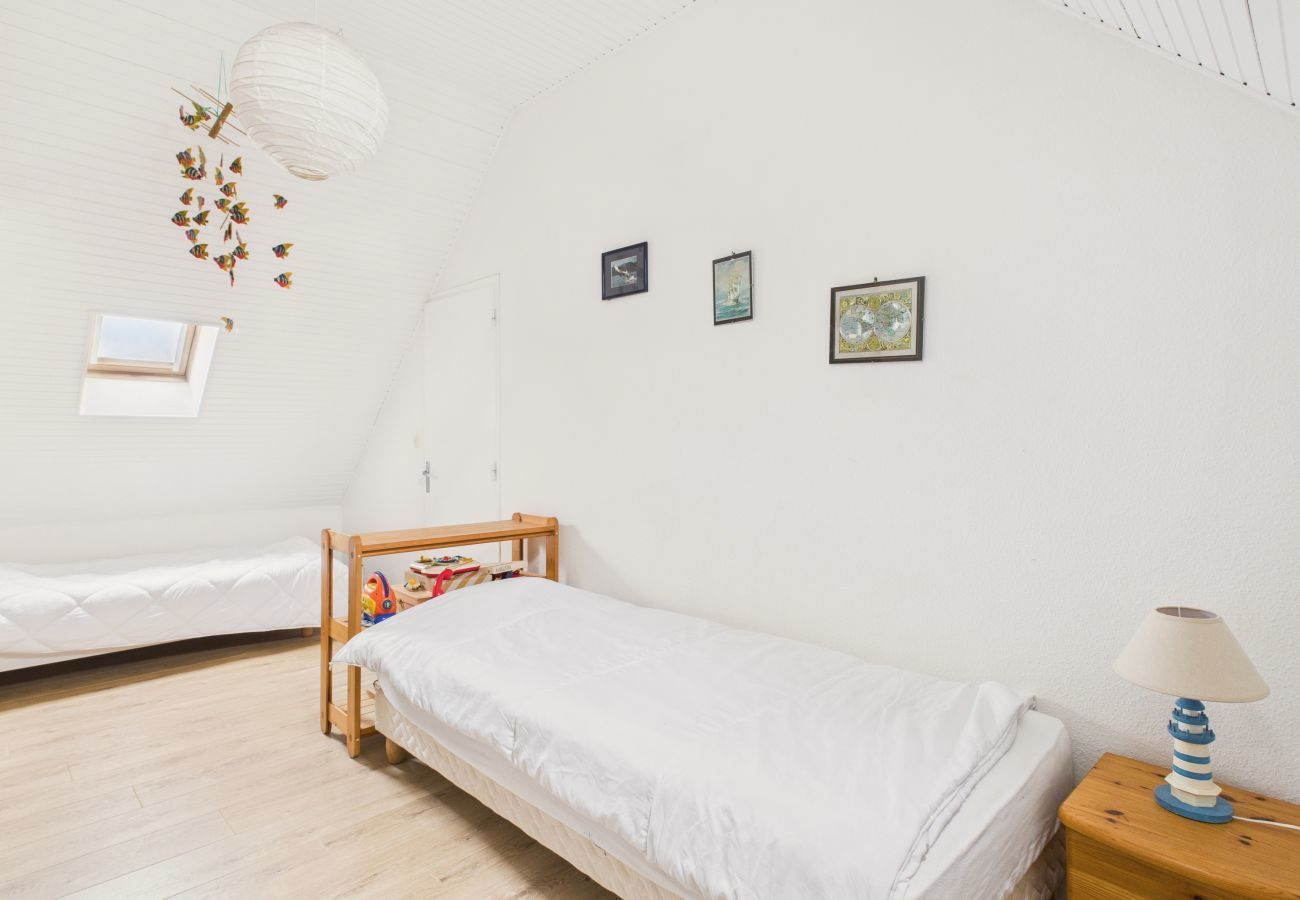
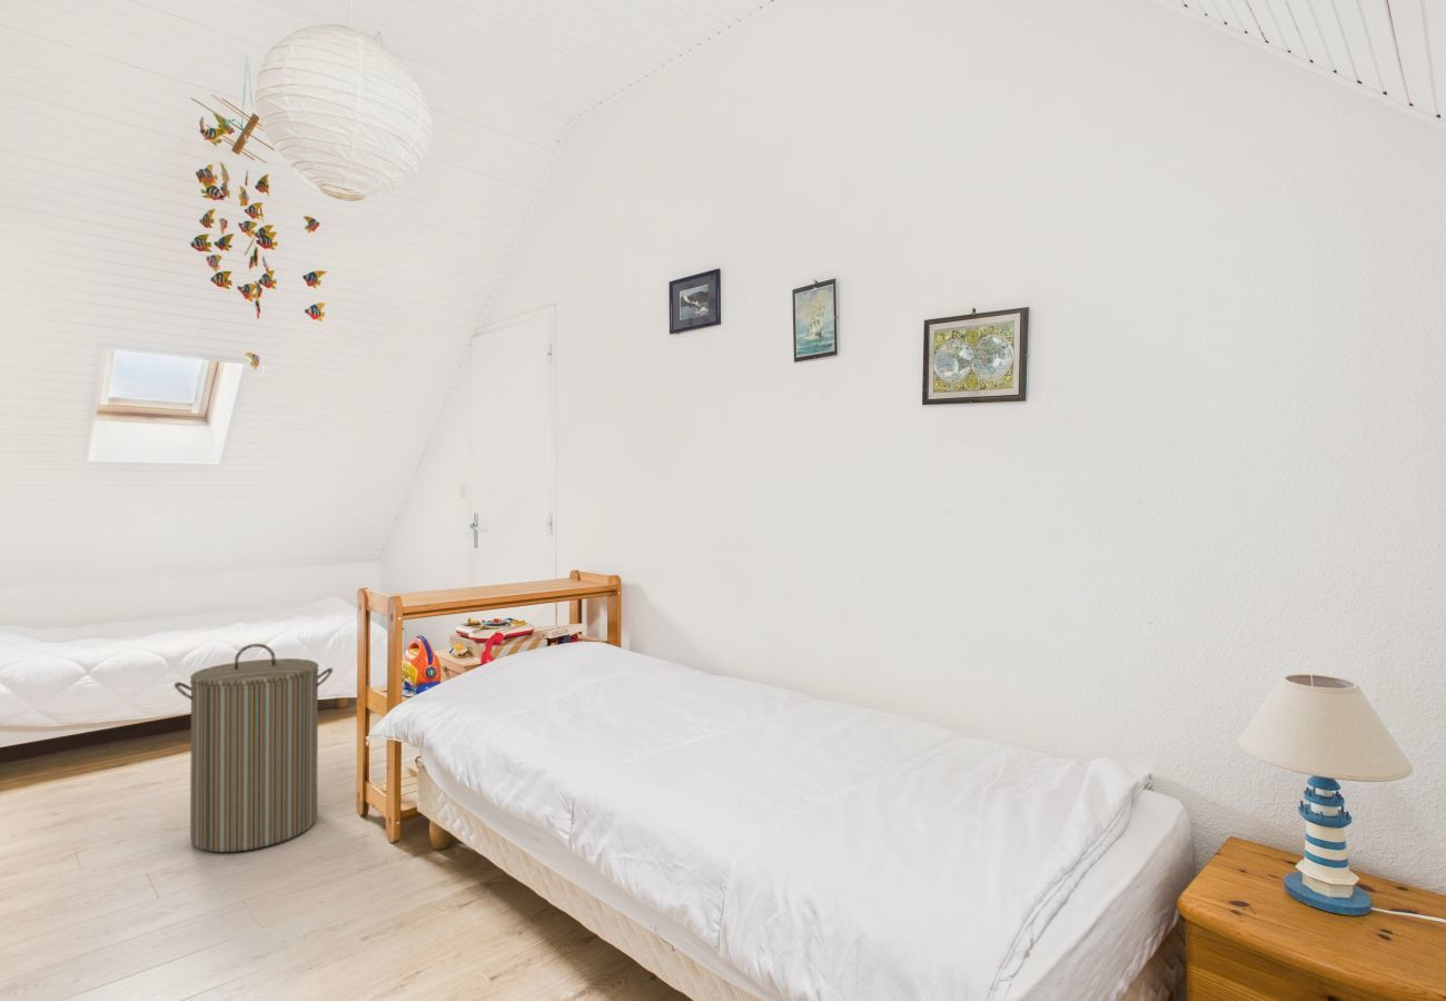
+ laundry hamper (256, 735)
